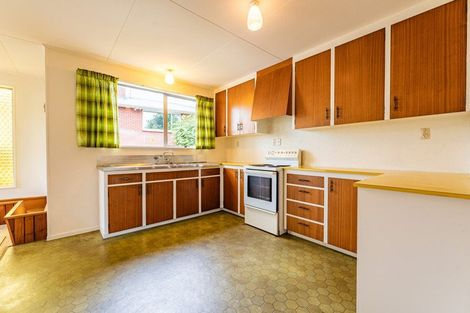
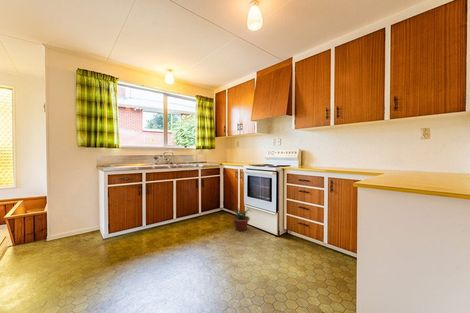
+ potted plant (241, 218)
